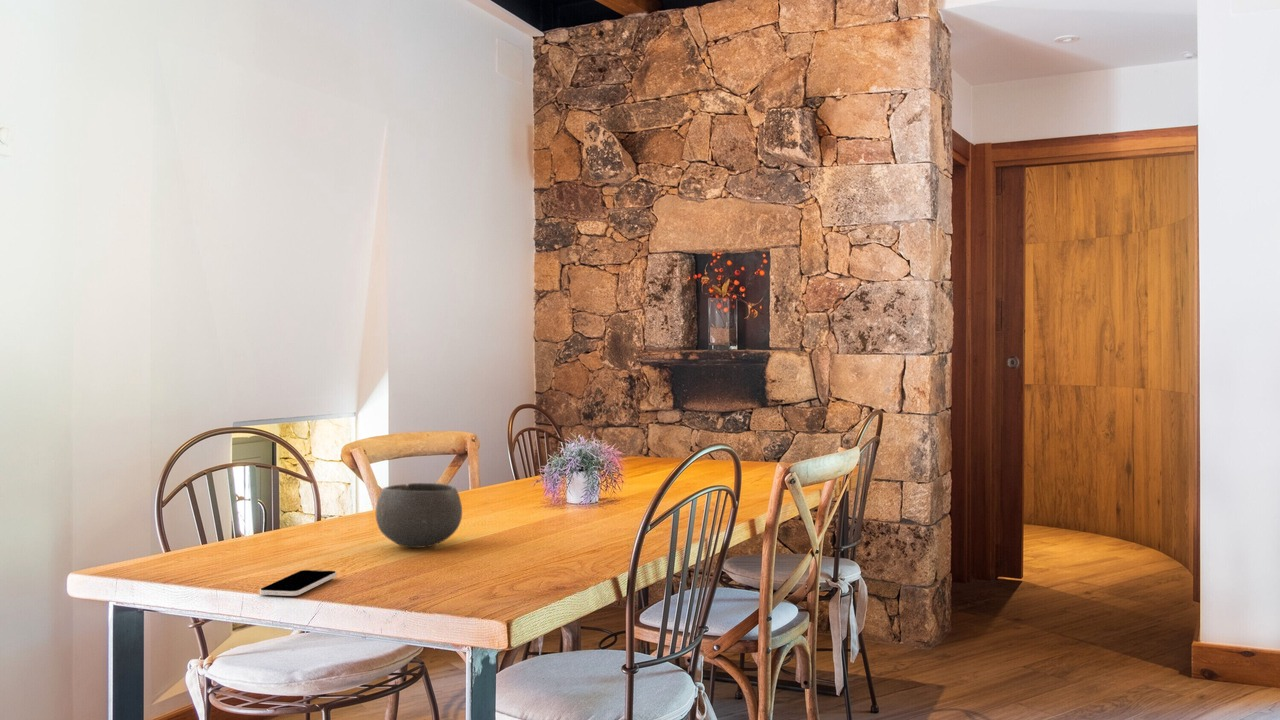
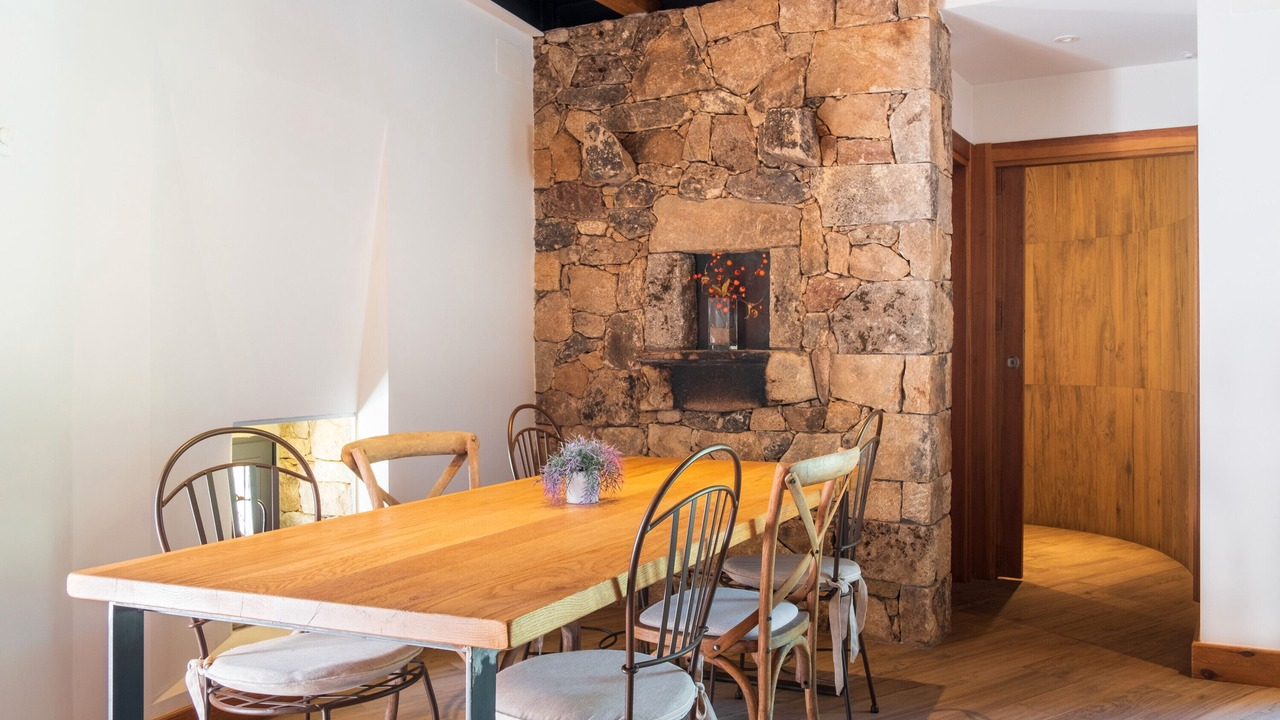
- bowl (419, 515)
- smartphone (299, 582)
